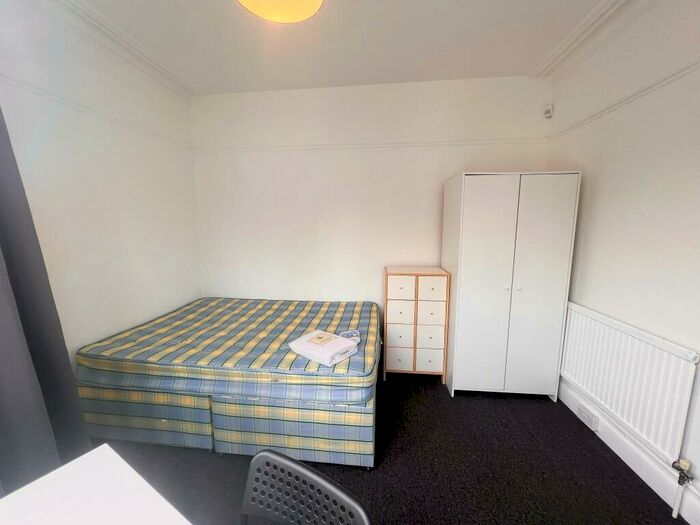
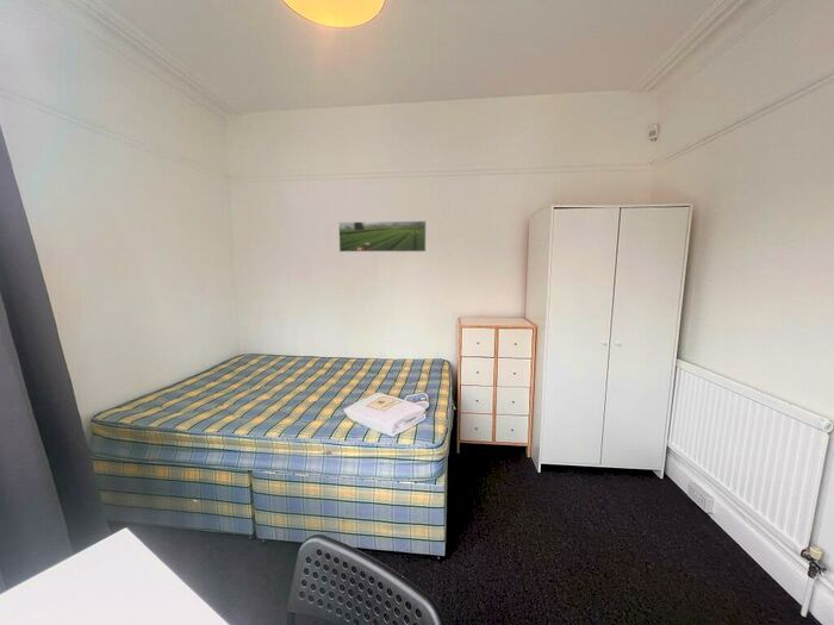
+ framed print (381, 236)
